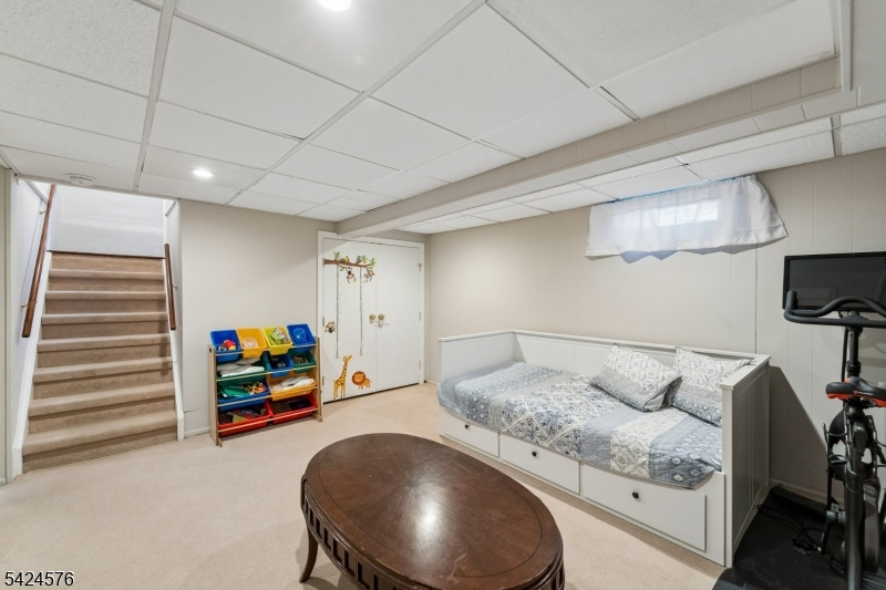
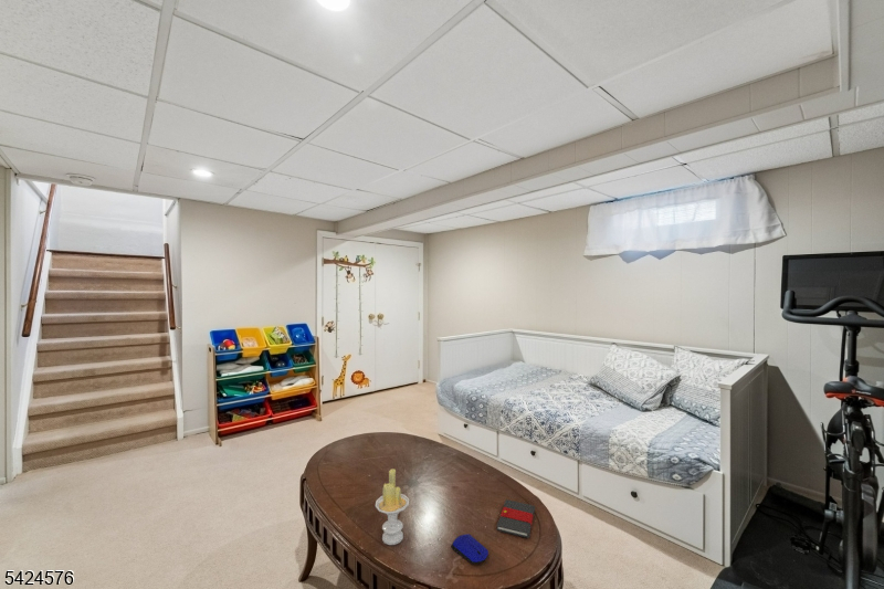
+ computer mouse (470, 547)
+ candle (392, 504)
+ book (516, 516)
